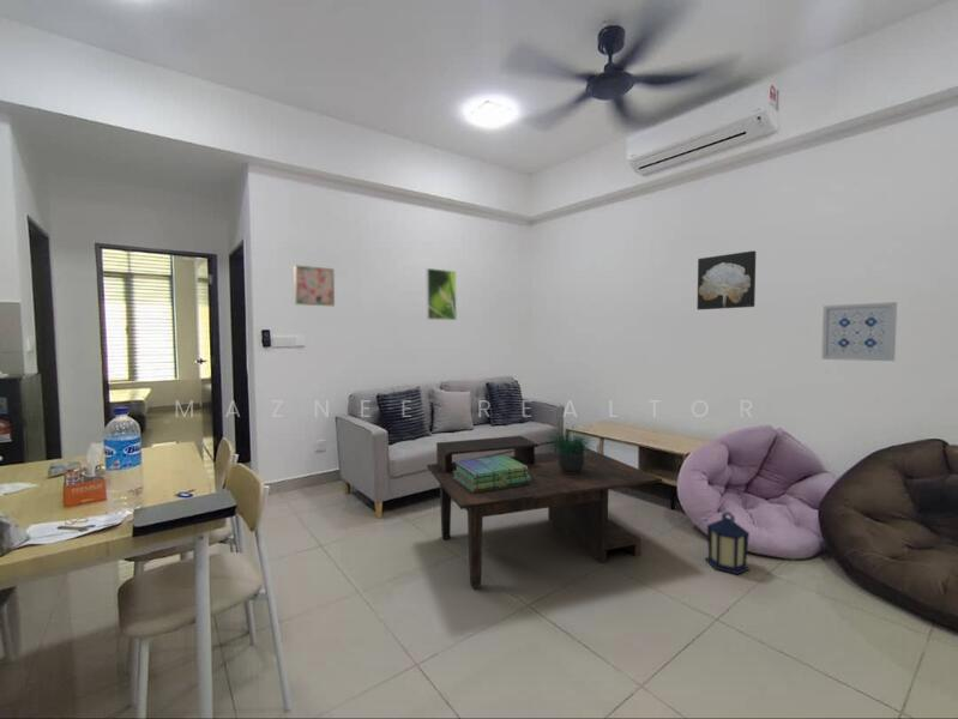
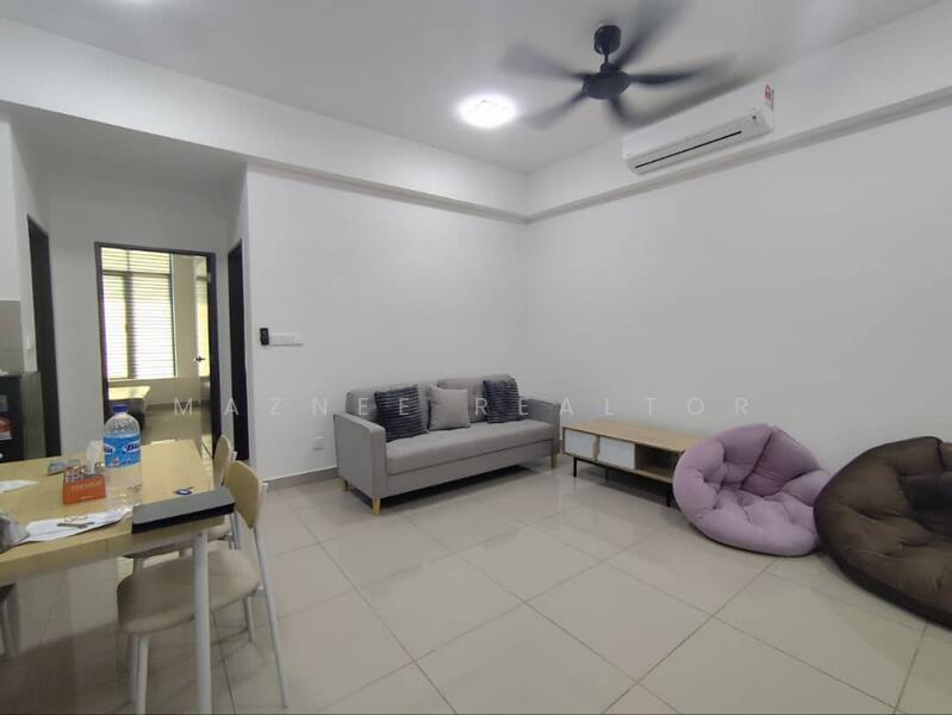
- coffee table (537, 496)
- wall art (314, 285)
- lantern (727, 537)
- stack of books (490, 471)
- potted plant (571, 442)
- wall art (857, 332)
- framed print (441, 295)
- wall art (724, 282)
